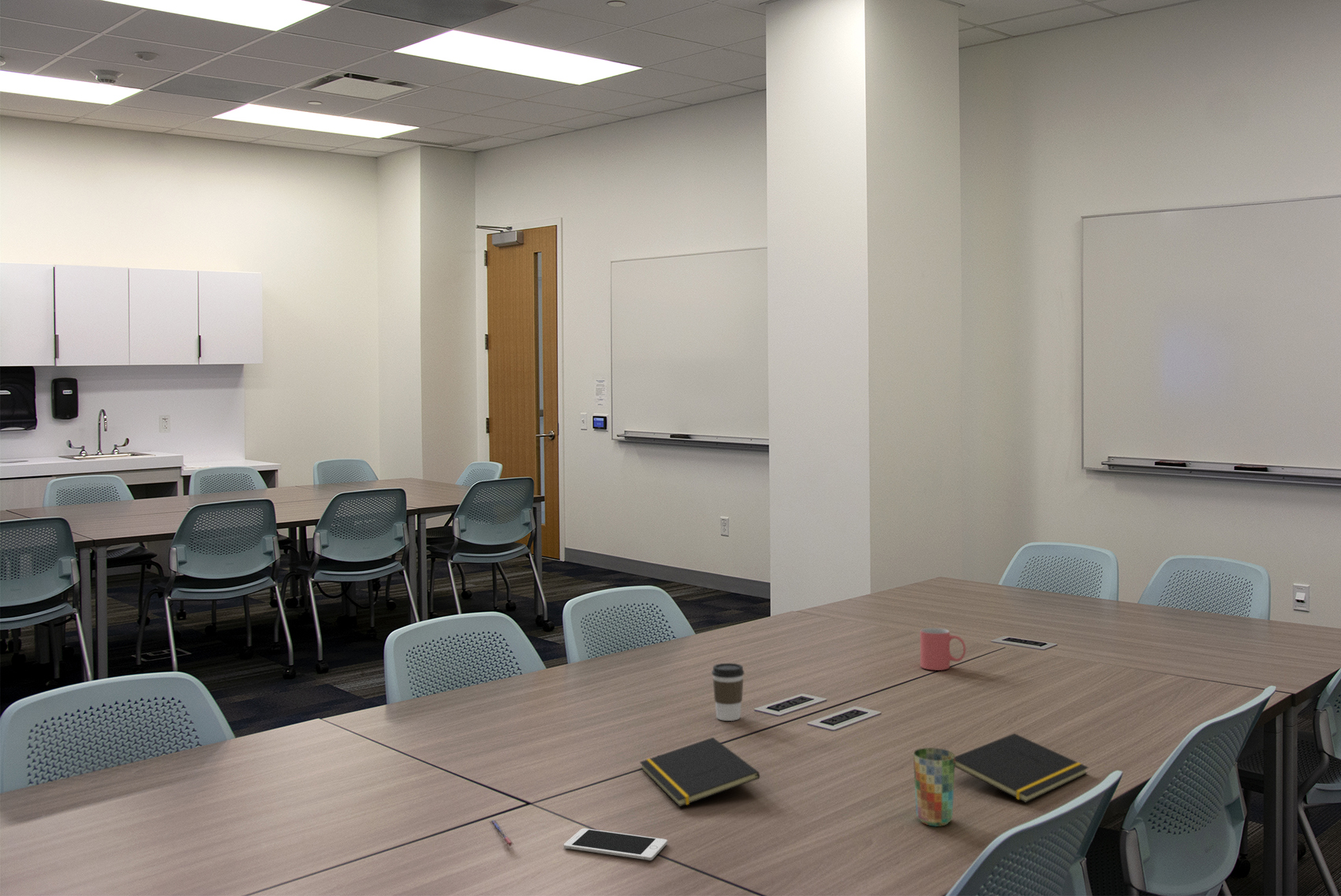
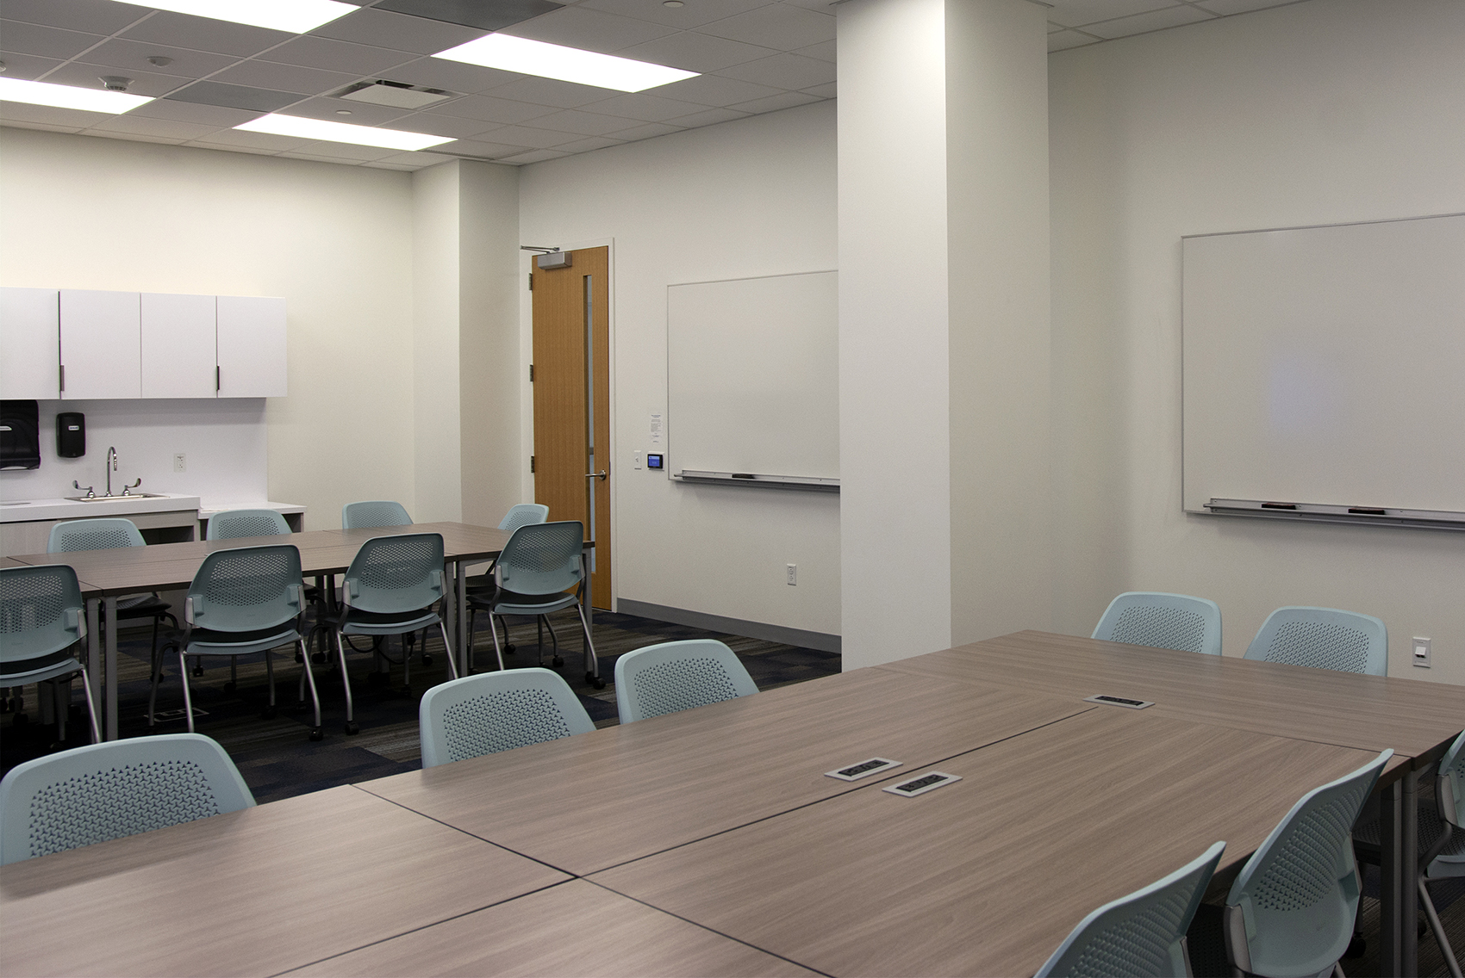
- cup (934, 787)
- coffee cup (728, 692)
- cell phone (615, 843)
- mug (943, 649)
- pen (501, 831)
- notepad (697, 770)
- notepad (1019, 765)
